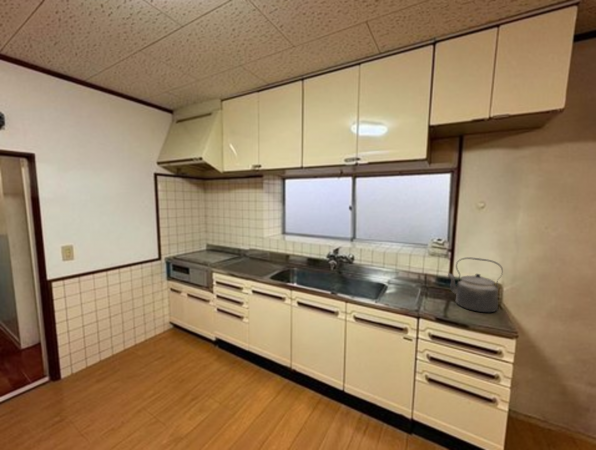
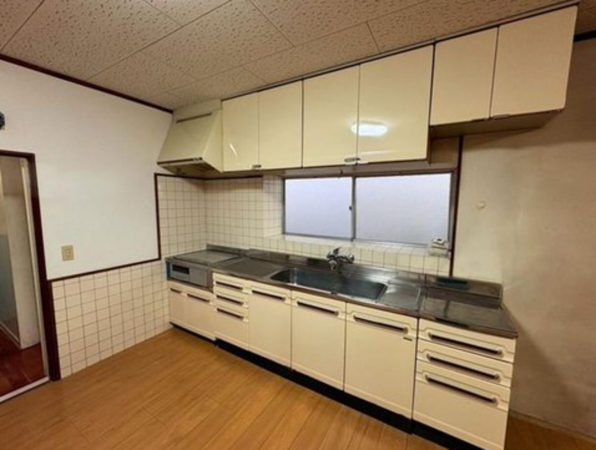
- kettle (473, 281)
